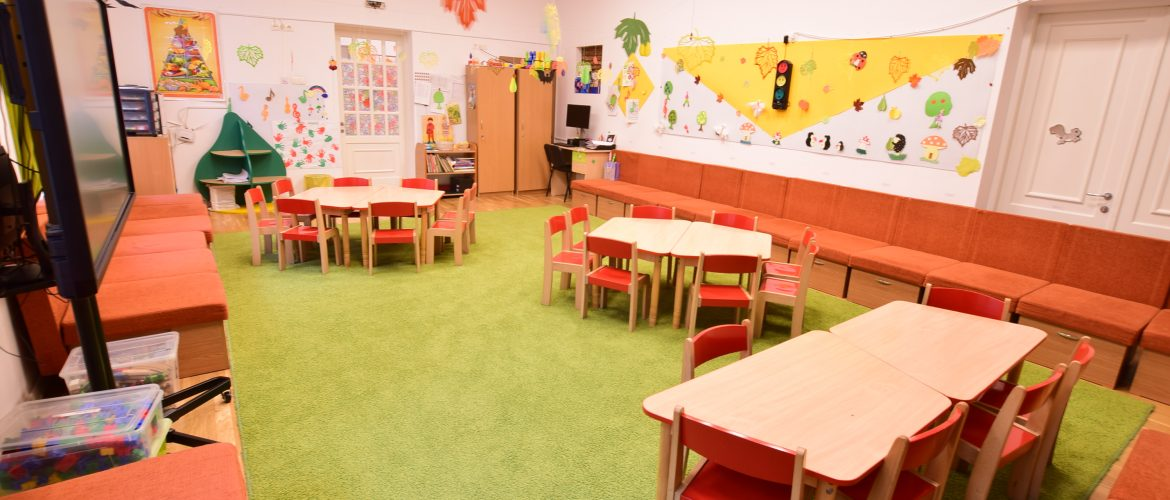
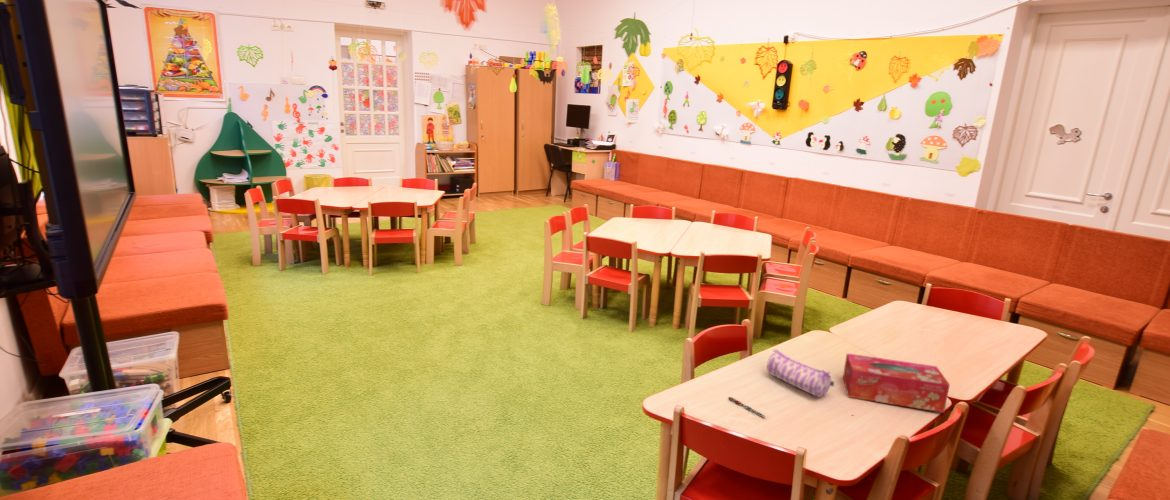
+ pencil case (798, 373)
+ tissue box (892, 381)
+ pen (746, 406)
